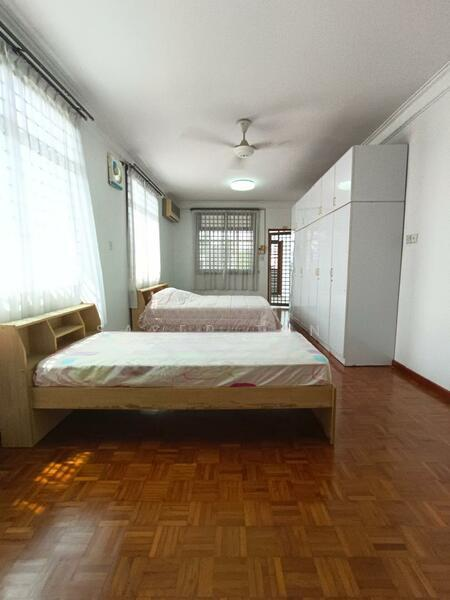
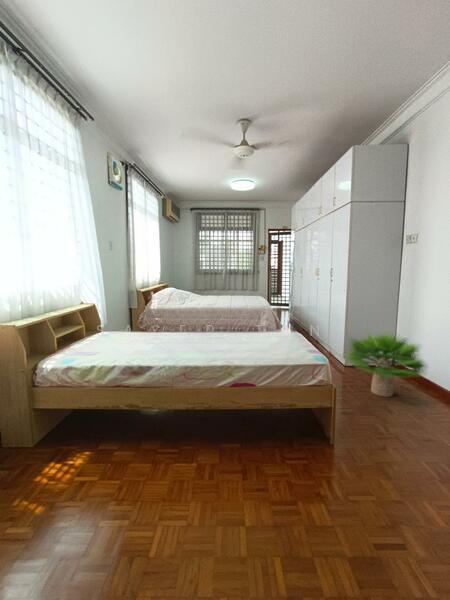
+ potted plant (384, 361)
